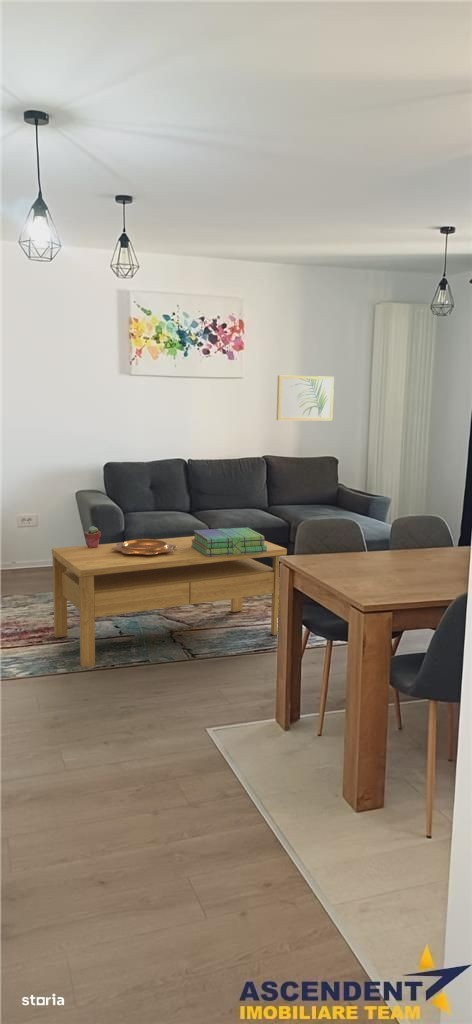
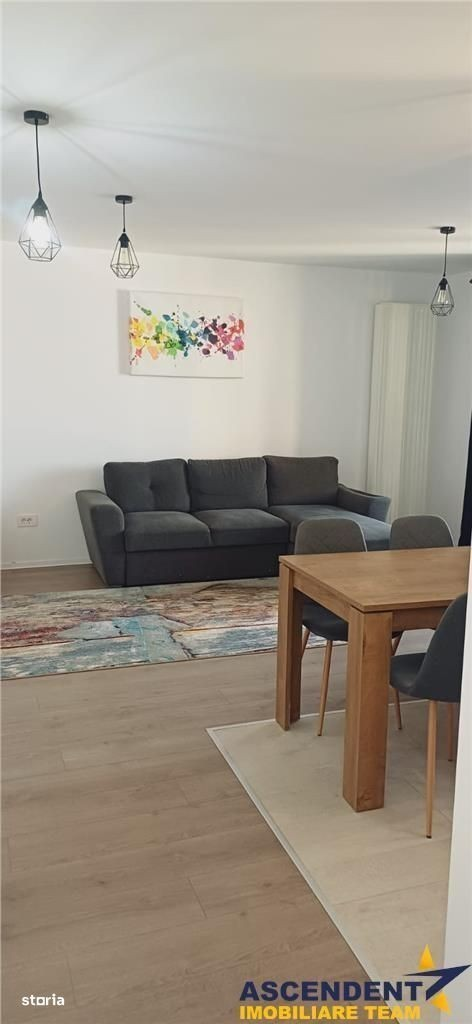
- coffee table (170, 592)
- wall art (305, 398)
- stack of books (228, 541)
- potted succulent (92, 536)
- decorative bowl (144, 546)
